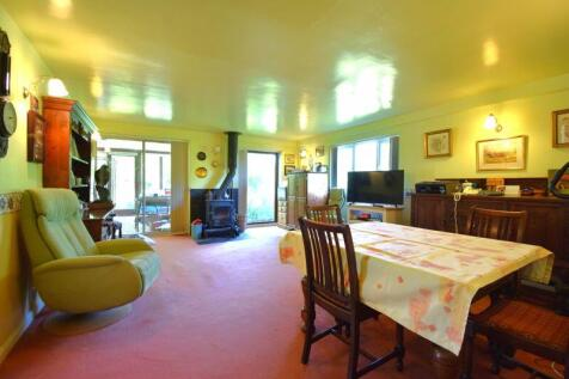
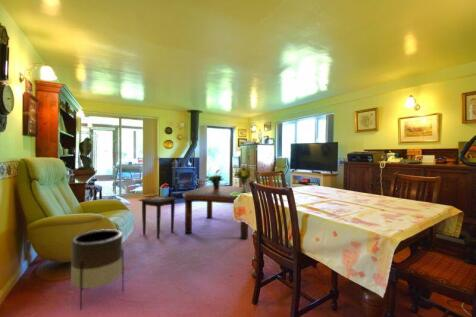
+ side table (158, 215)
+ bouquet (243, 178)
+ planter (98, 265)
+ potted plant (214, 179)
+ coffee table (224, 202)
